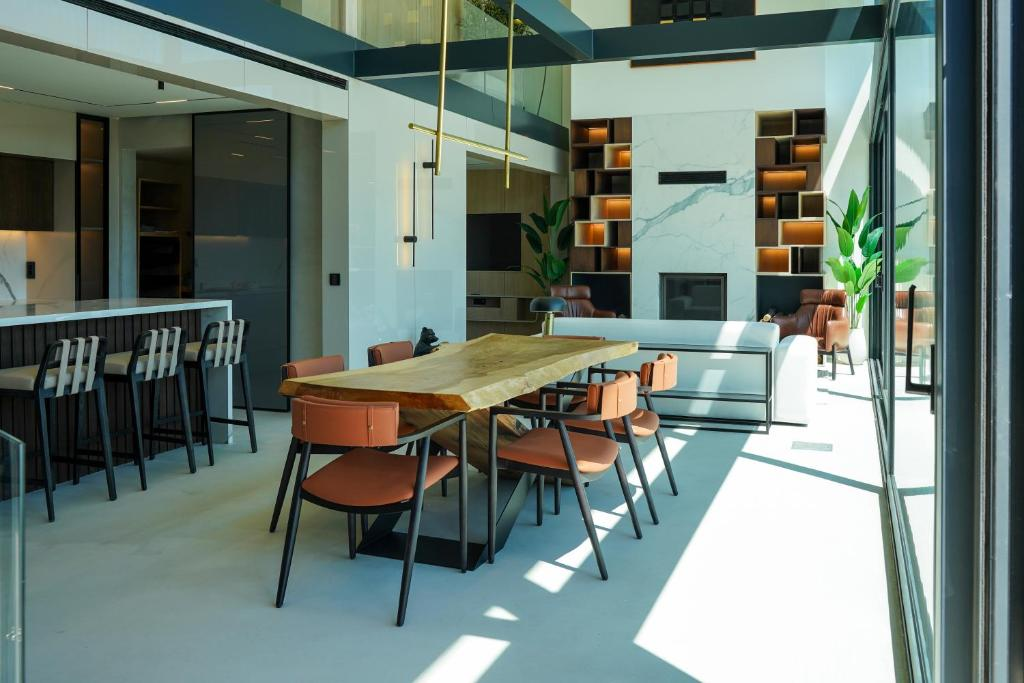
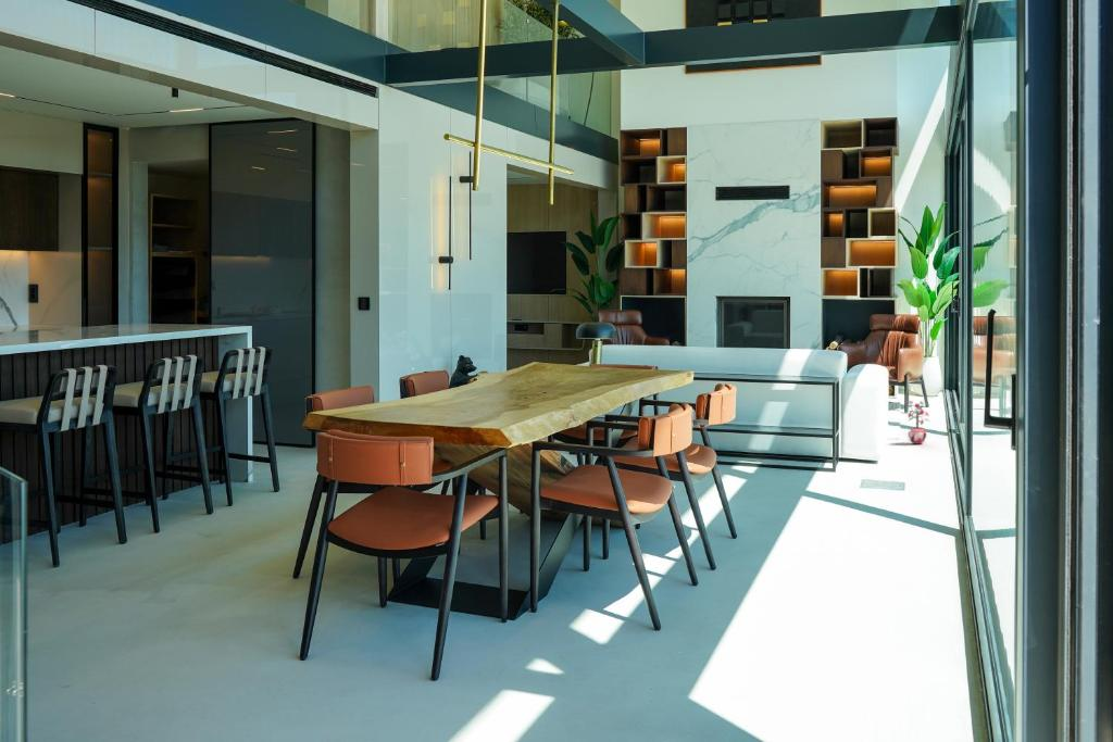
+ potted plant (917, 422)
